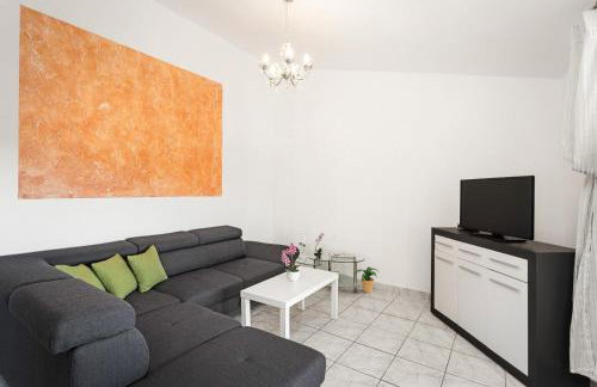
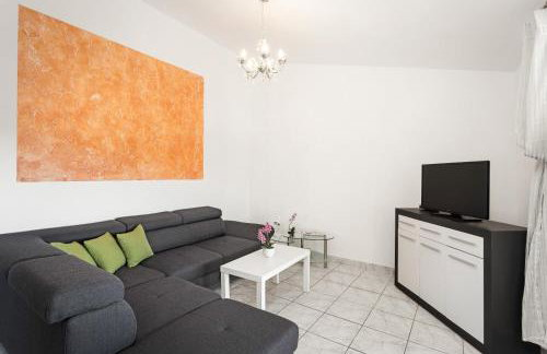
- potted plant (368, 280)
